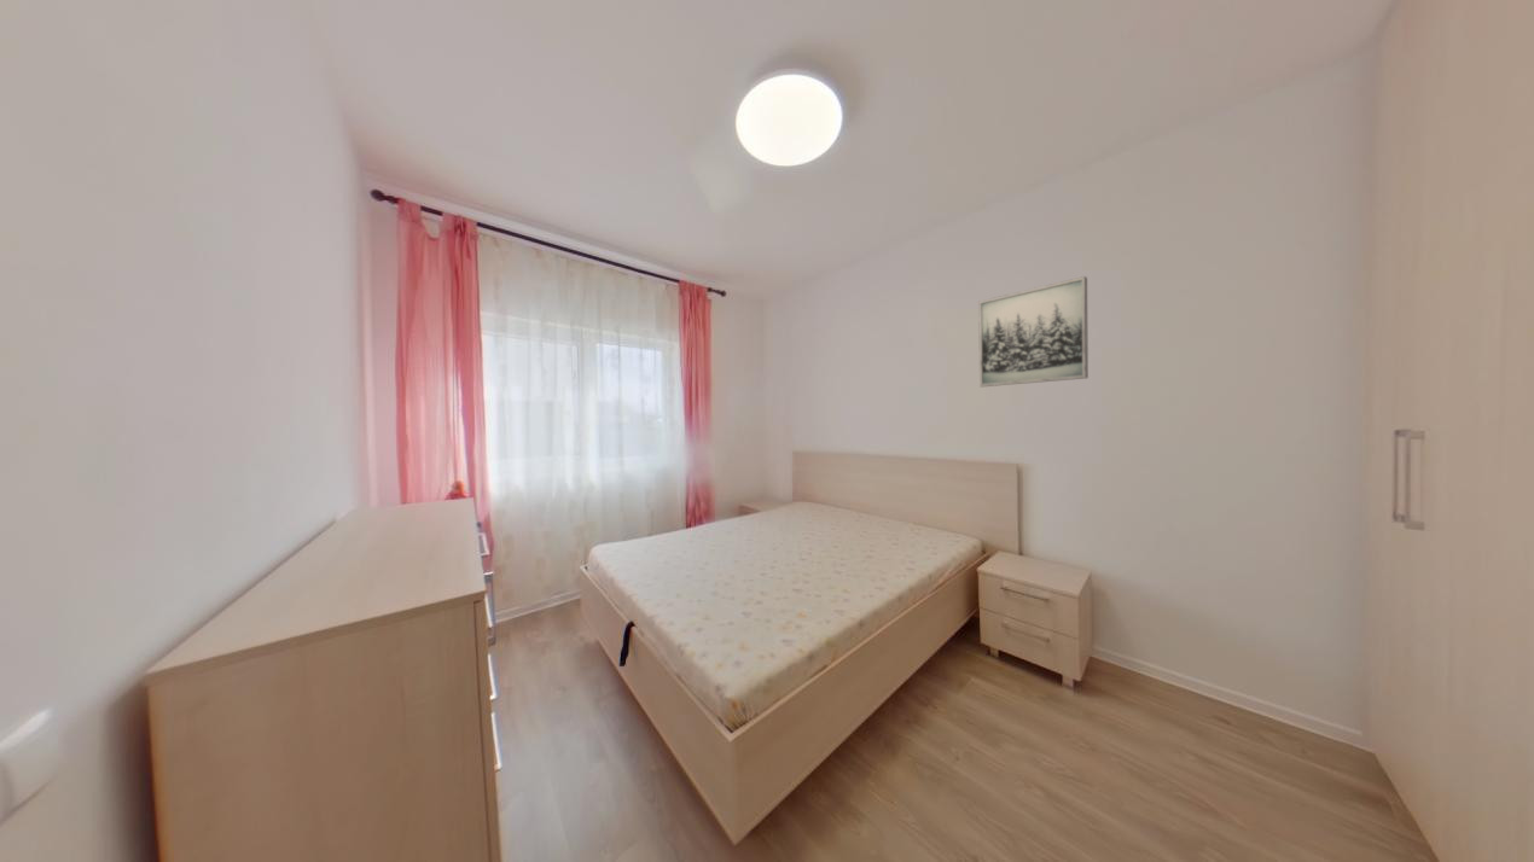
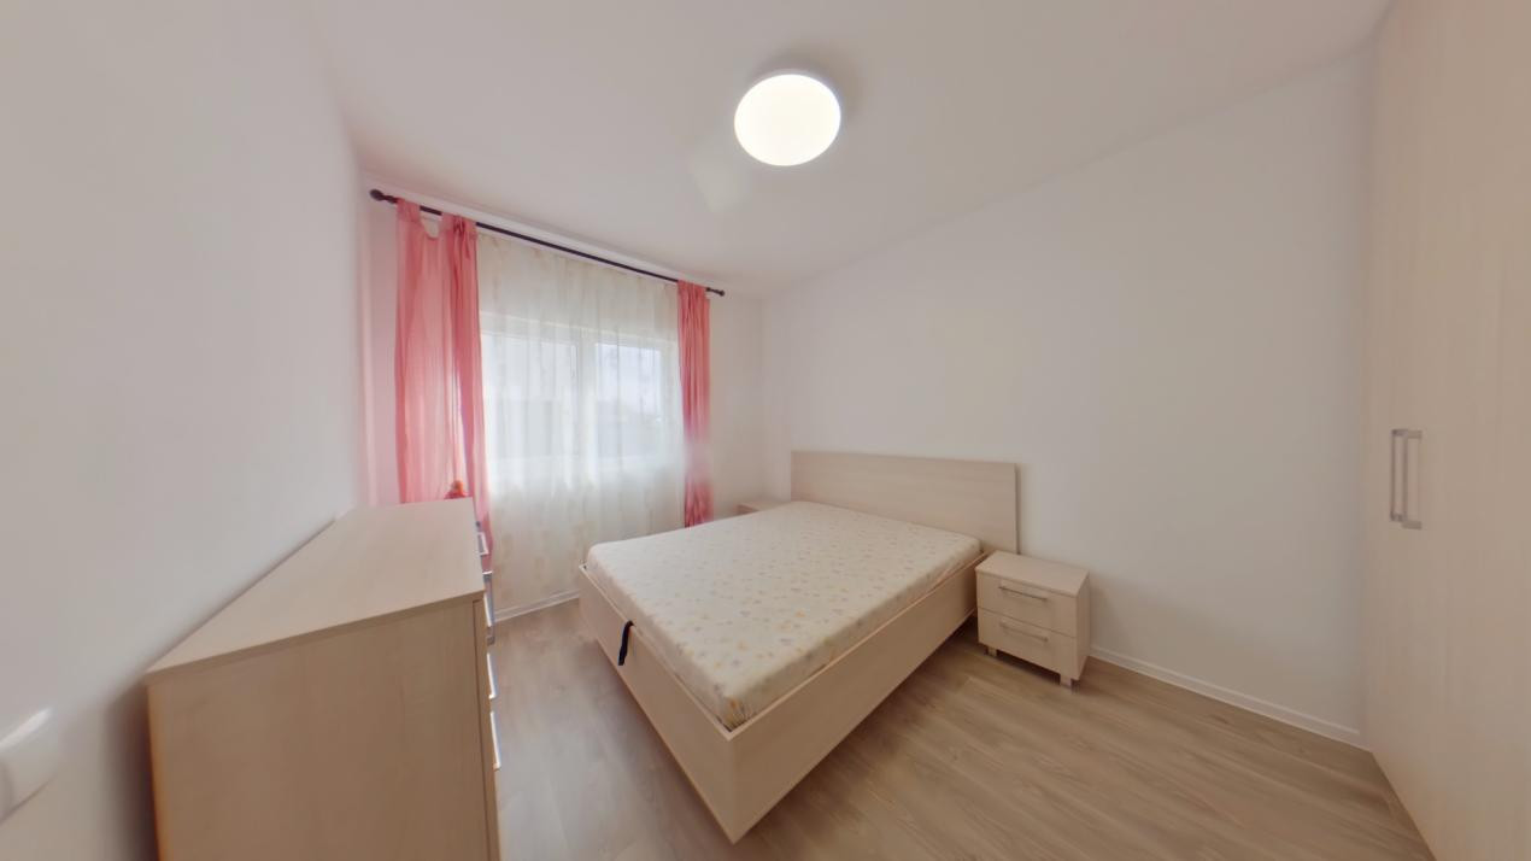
- wall art (1028, 337)
